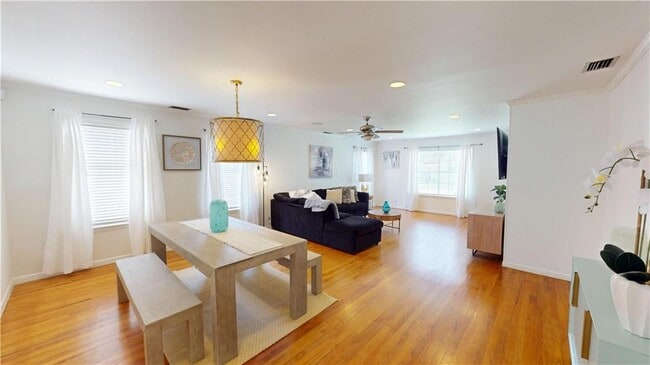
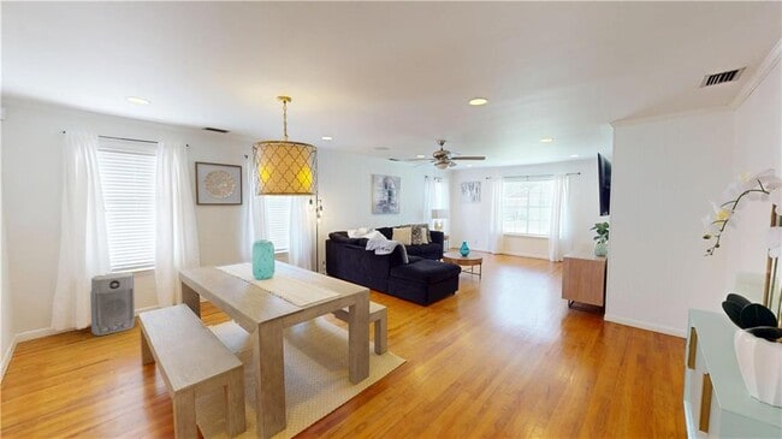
+ air purifier (113, 301)
